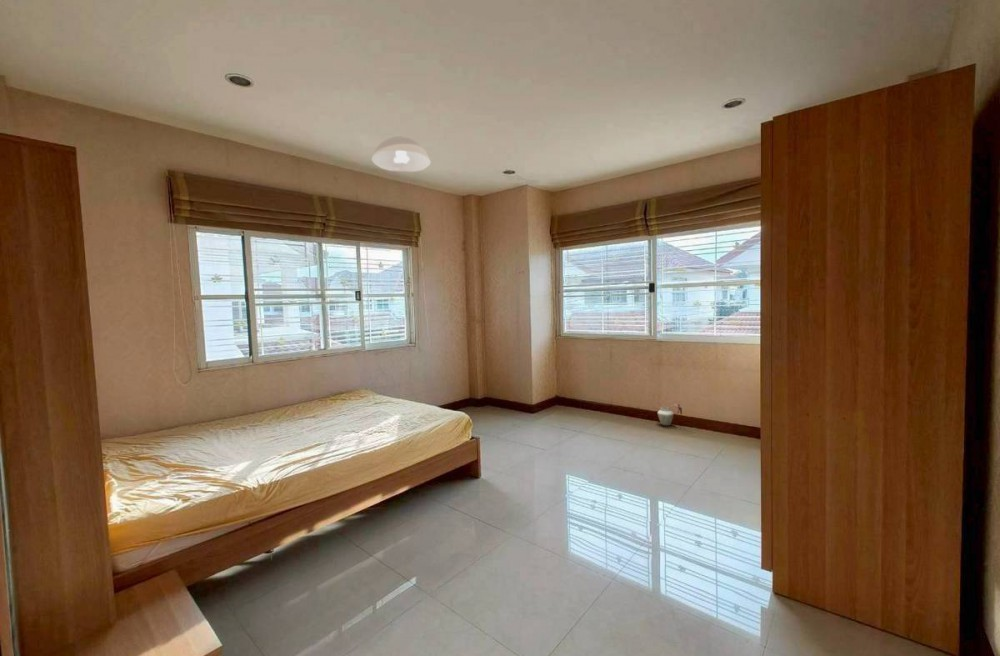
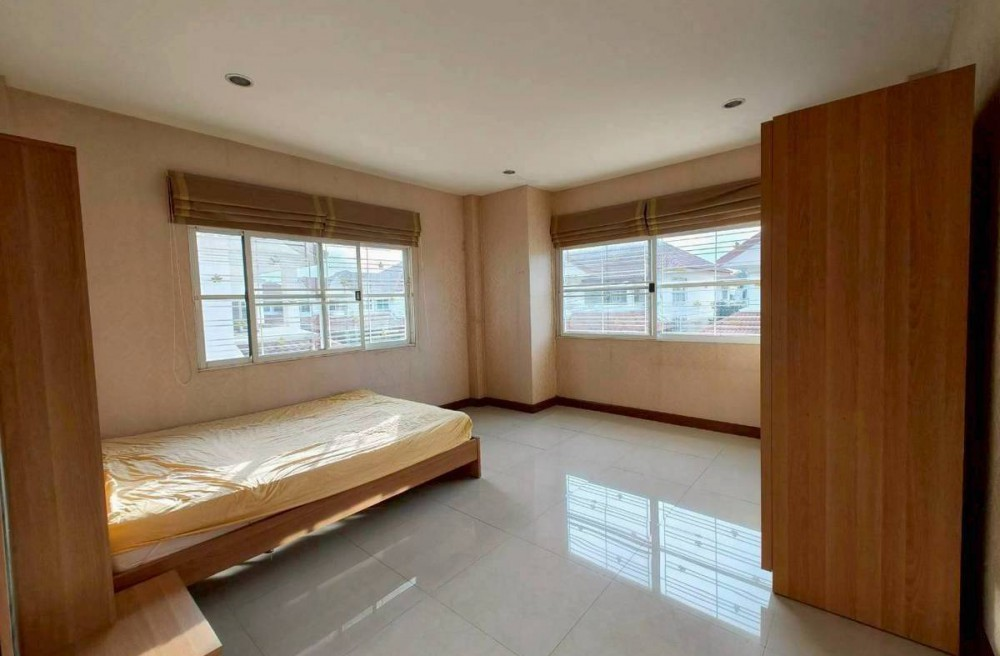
- ceiling light (401, 154)
- vase (669, 413)
